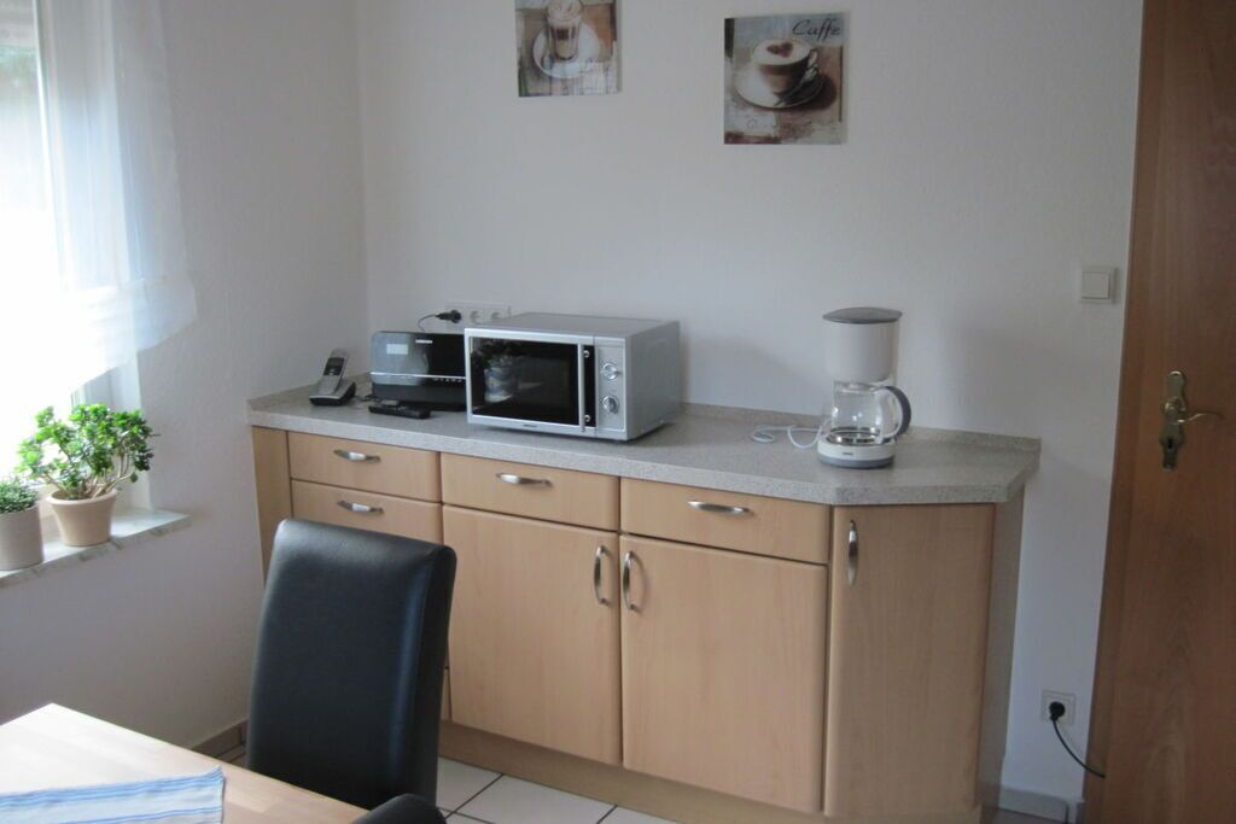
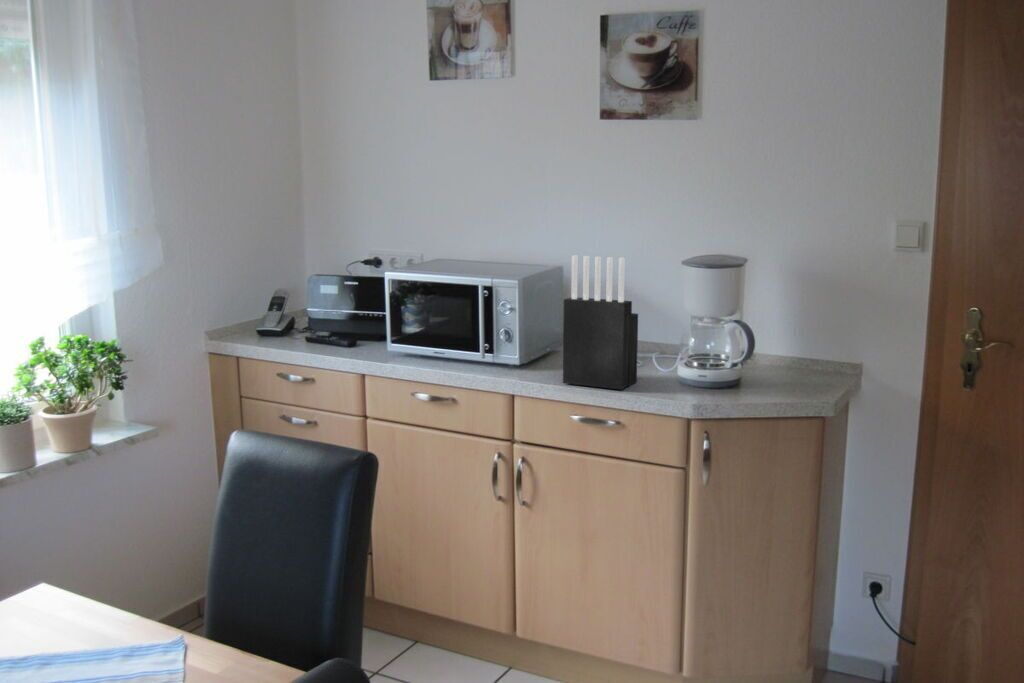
+ knife block (602, 319)
